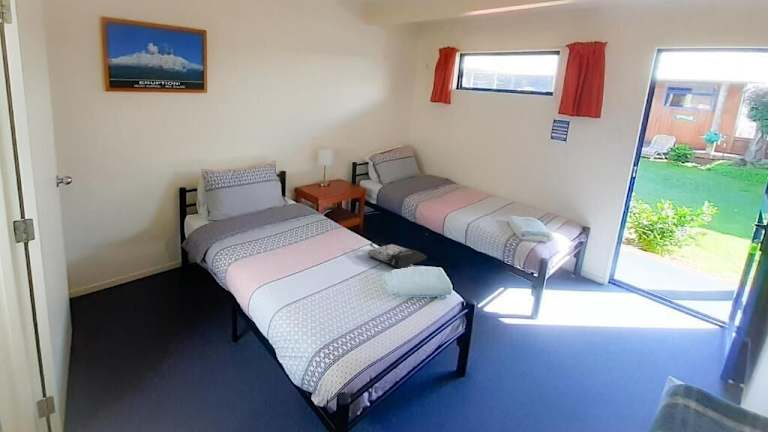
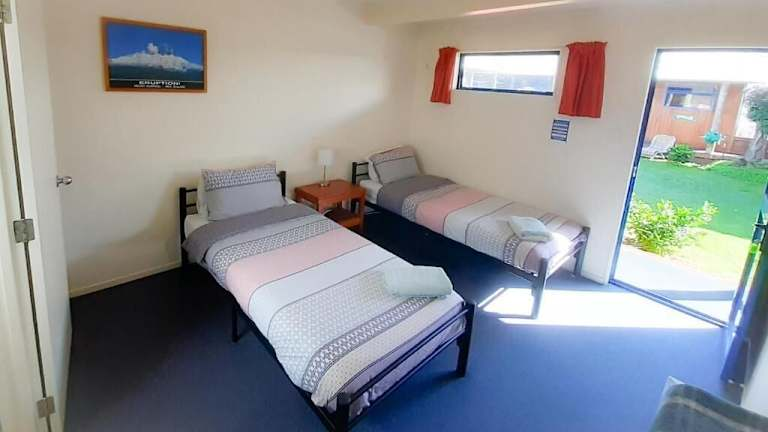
- tote bag (391, 252)
